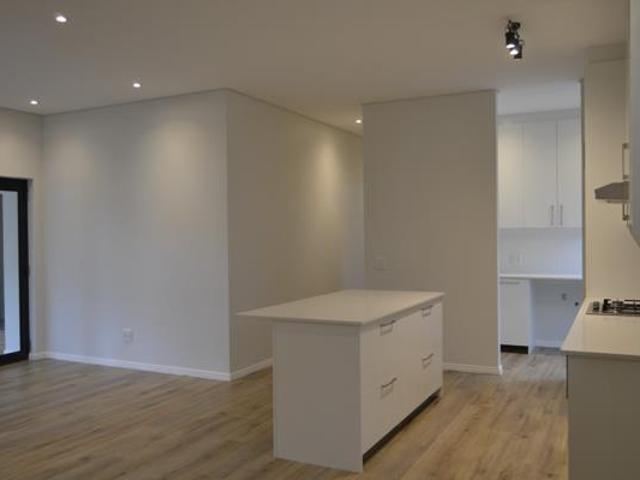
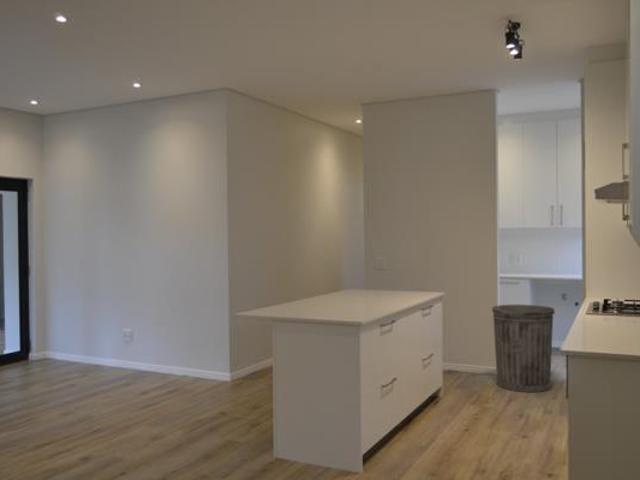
+ trash can (523, 346)
